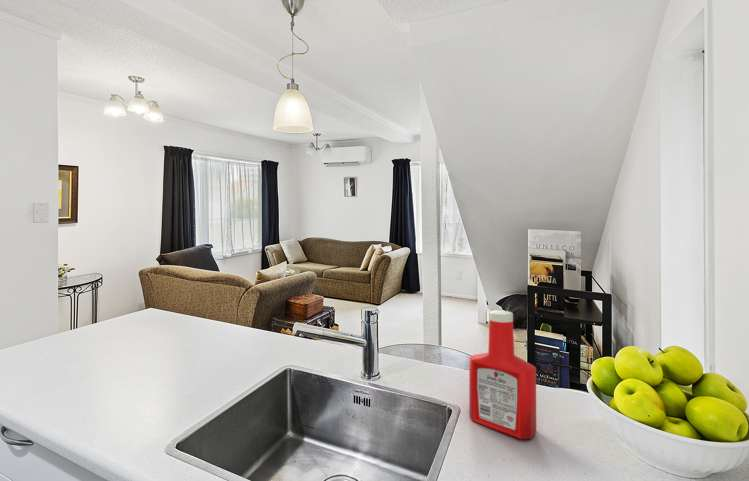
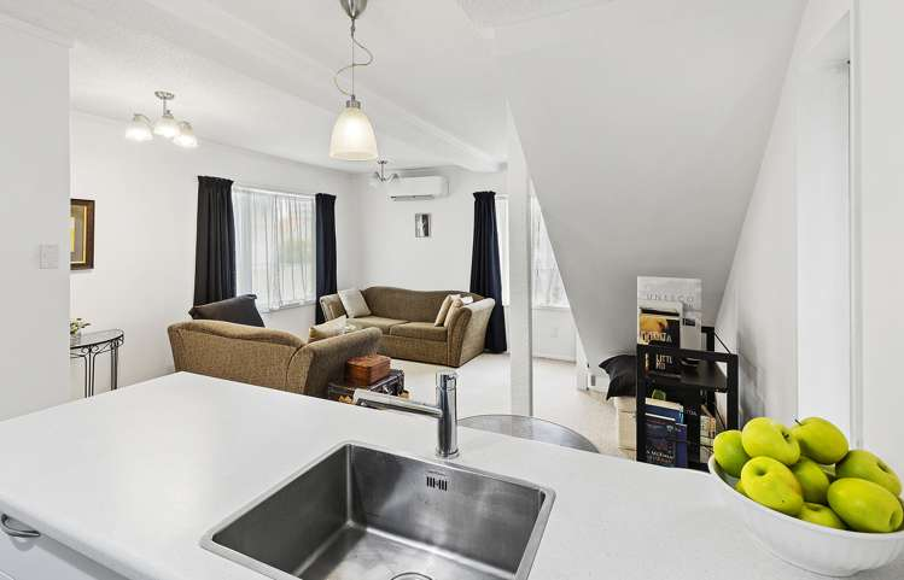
- soap bottle (501, 368)
